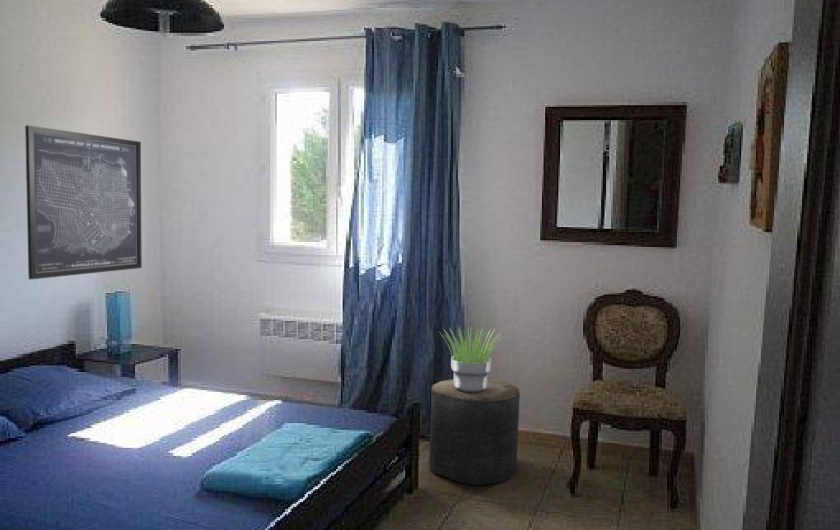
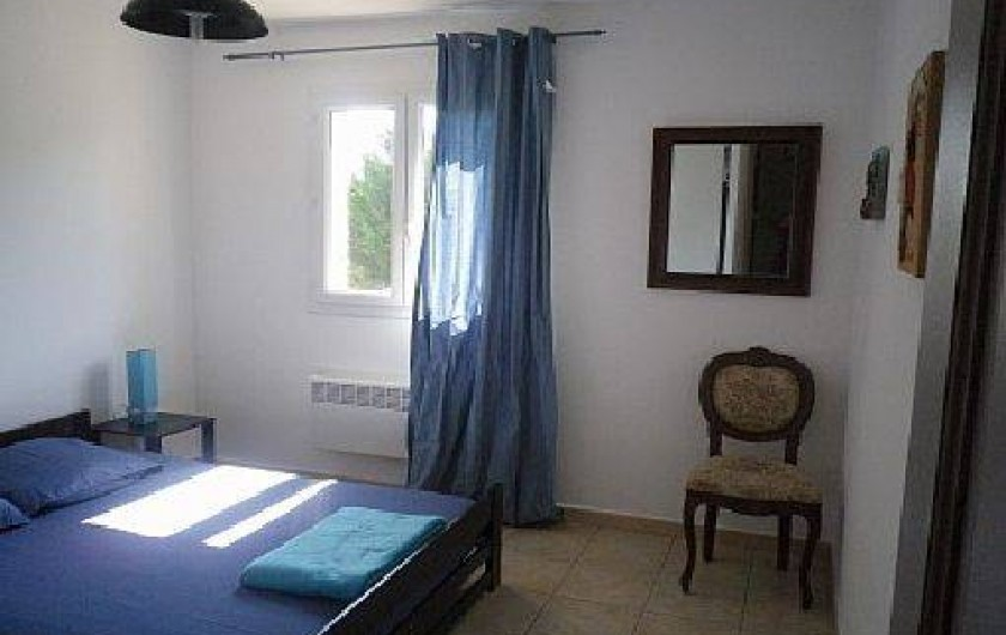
- stool (474, 428)
- potted plant (471, 359)
- wall art (89, 204)
